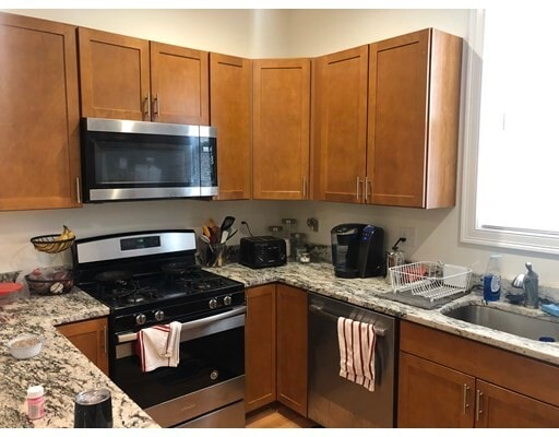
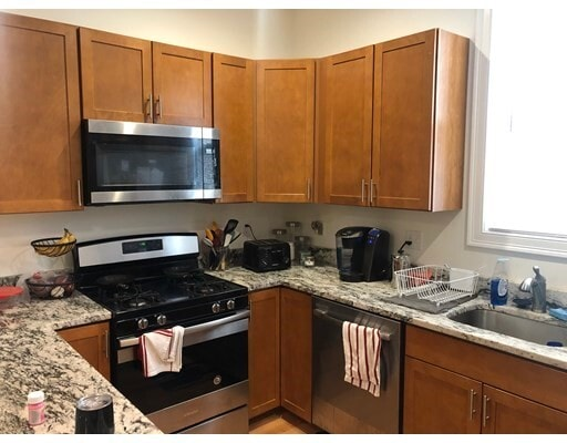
- legume (26, 345)
